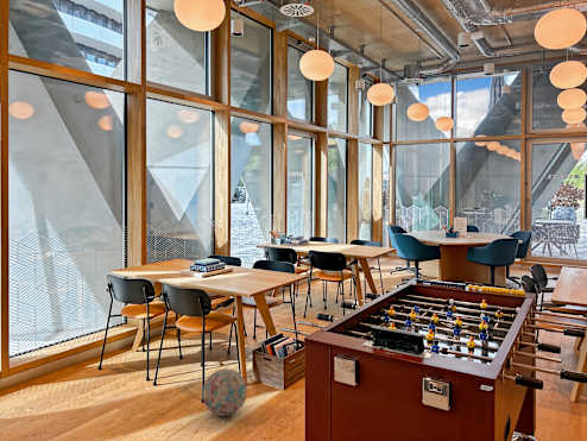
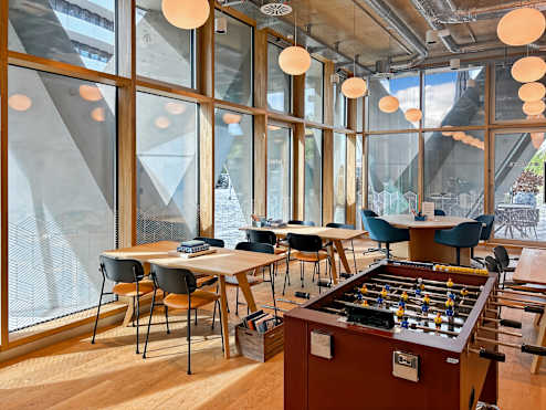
- decorative ball (225, 391)
